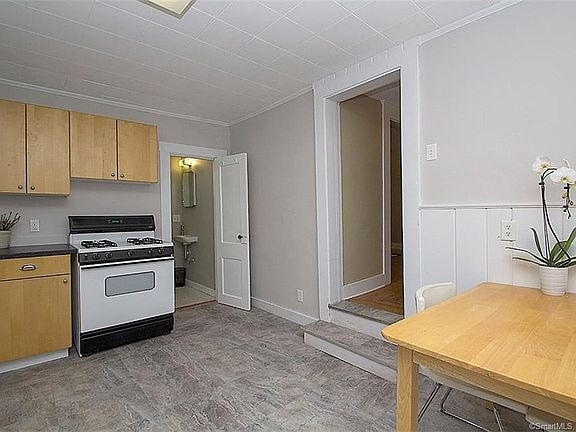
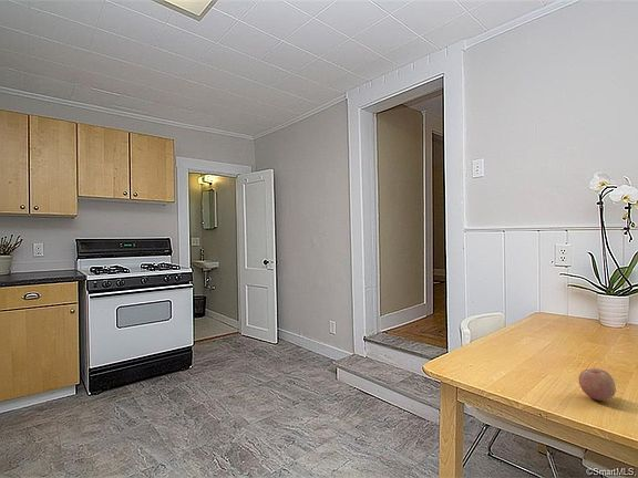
+ fruit (597, 384)
